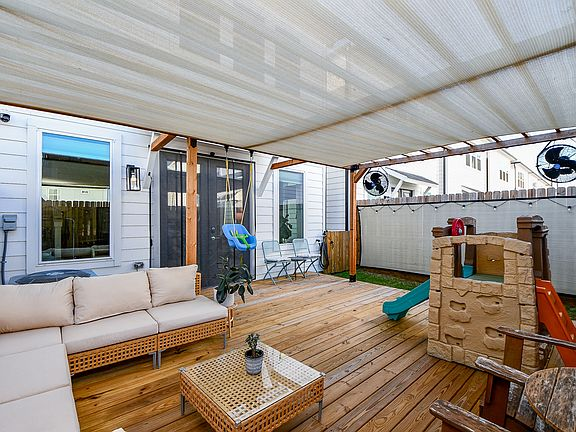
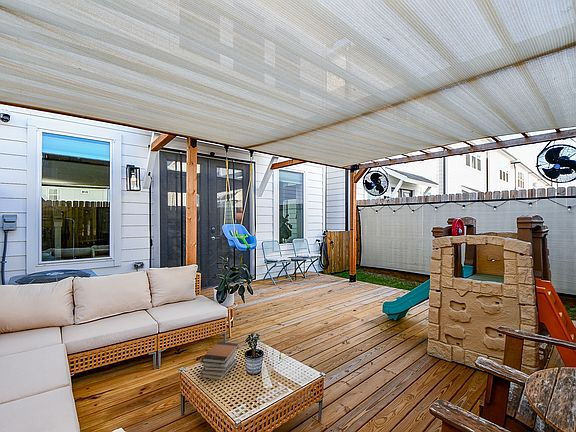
+ book stack (220, 359)
